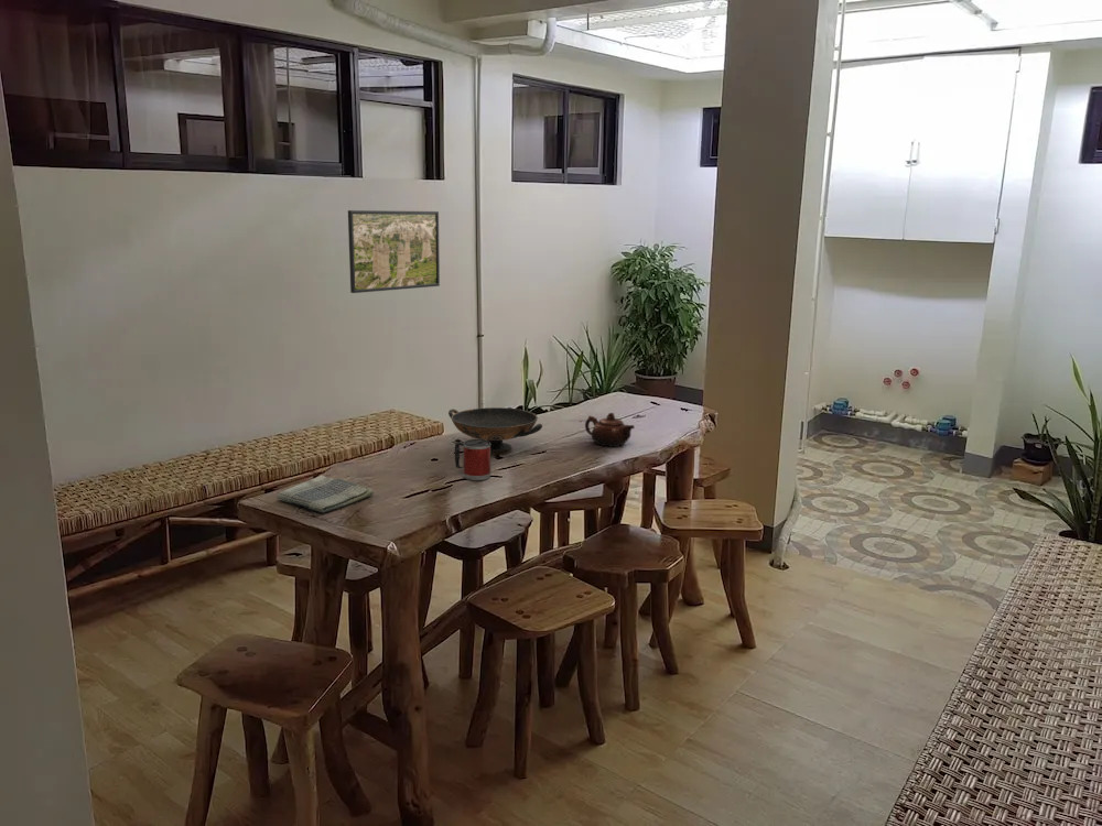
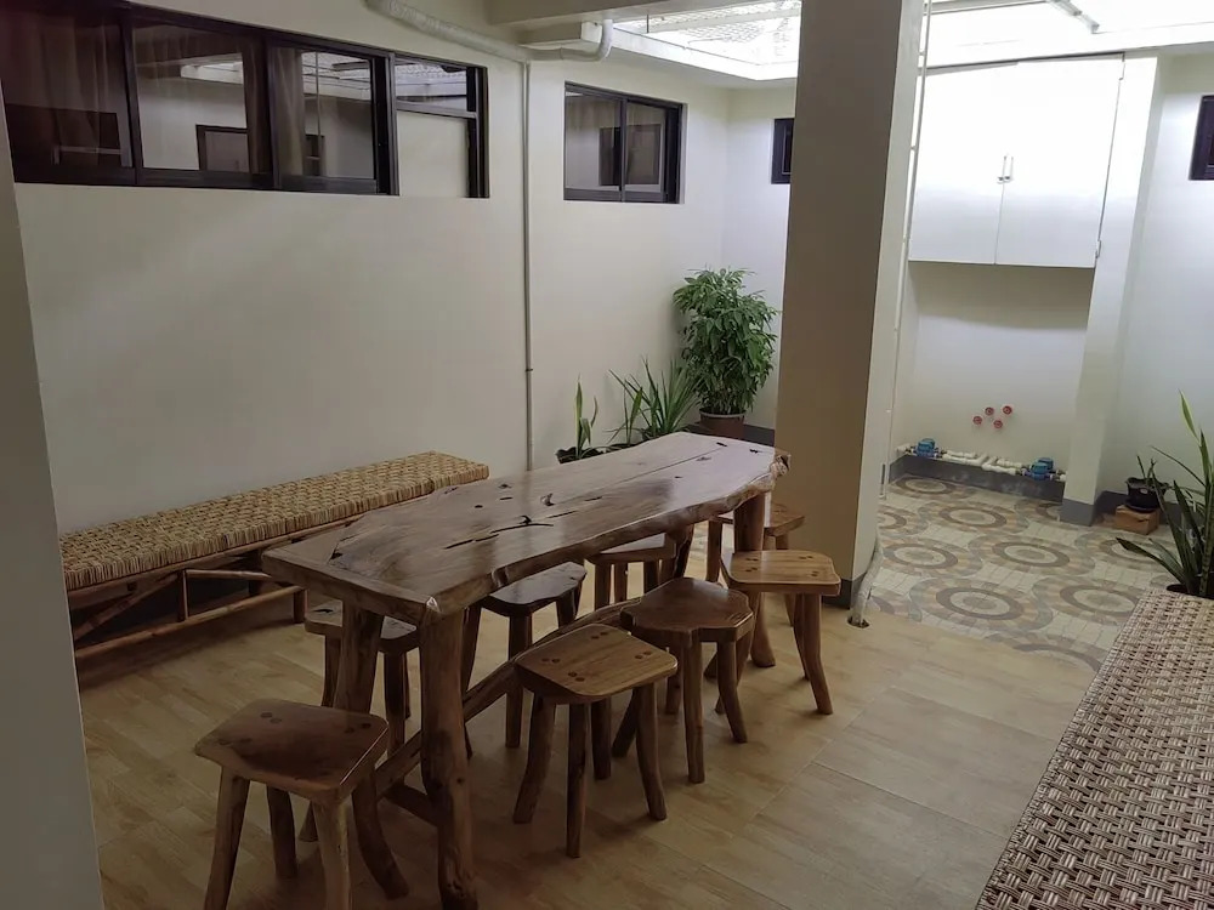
- teapot (609, 427)
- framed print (396, 250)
- mug (473, 458)
- dish towel (326, 491)
- decorative bowl (494, 432)
